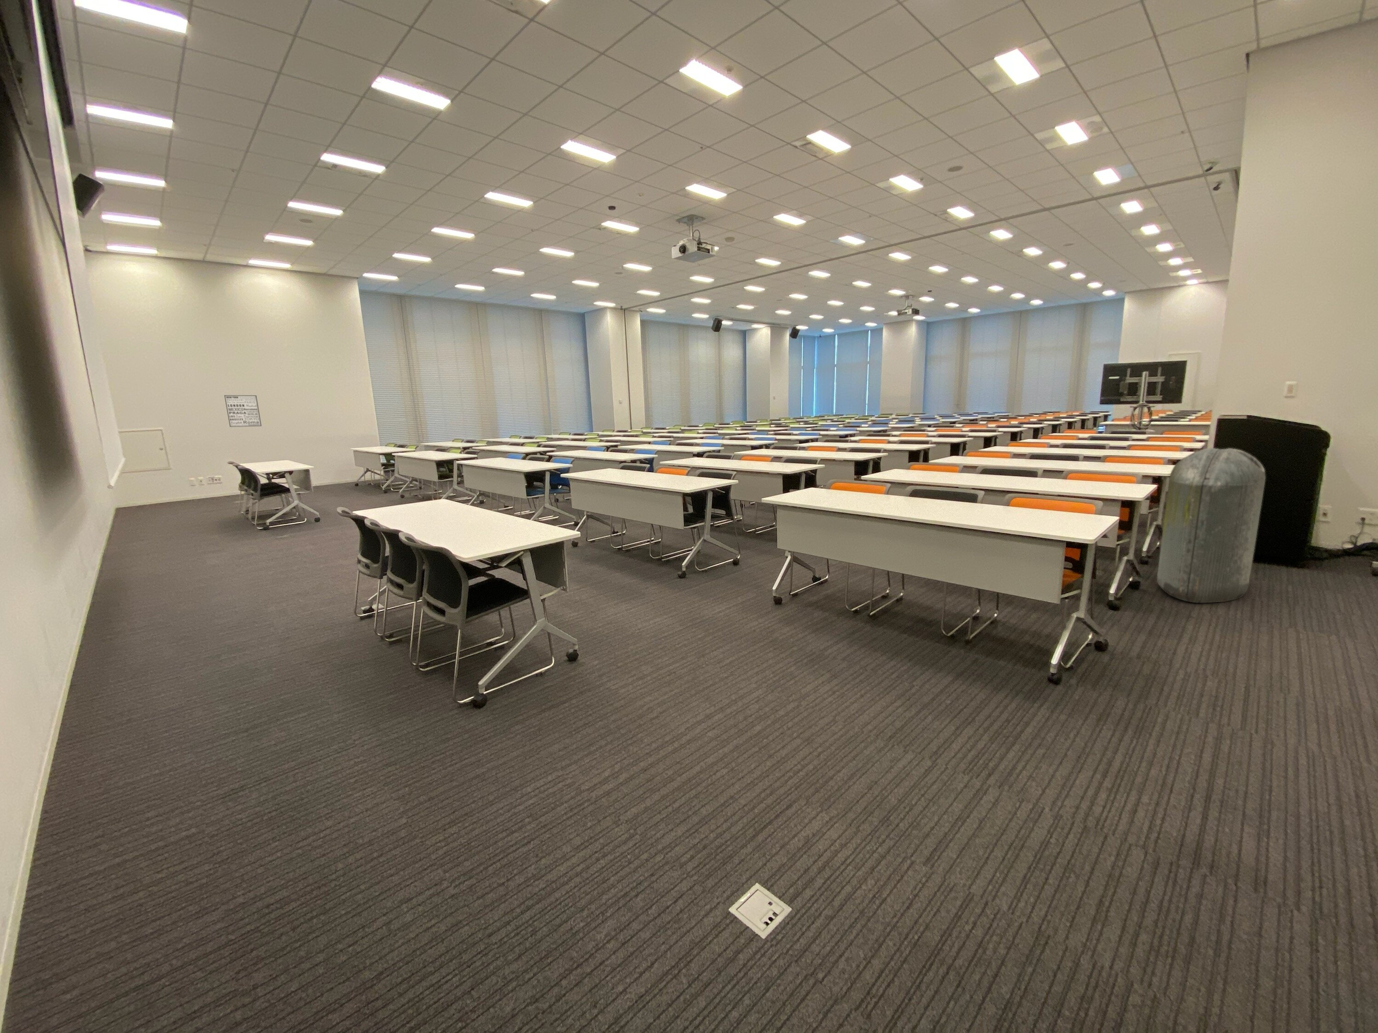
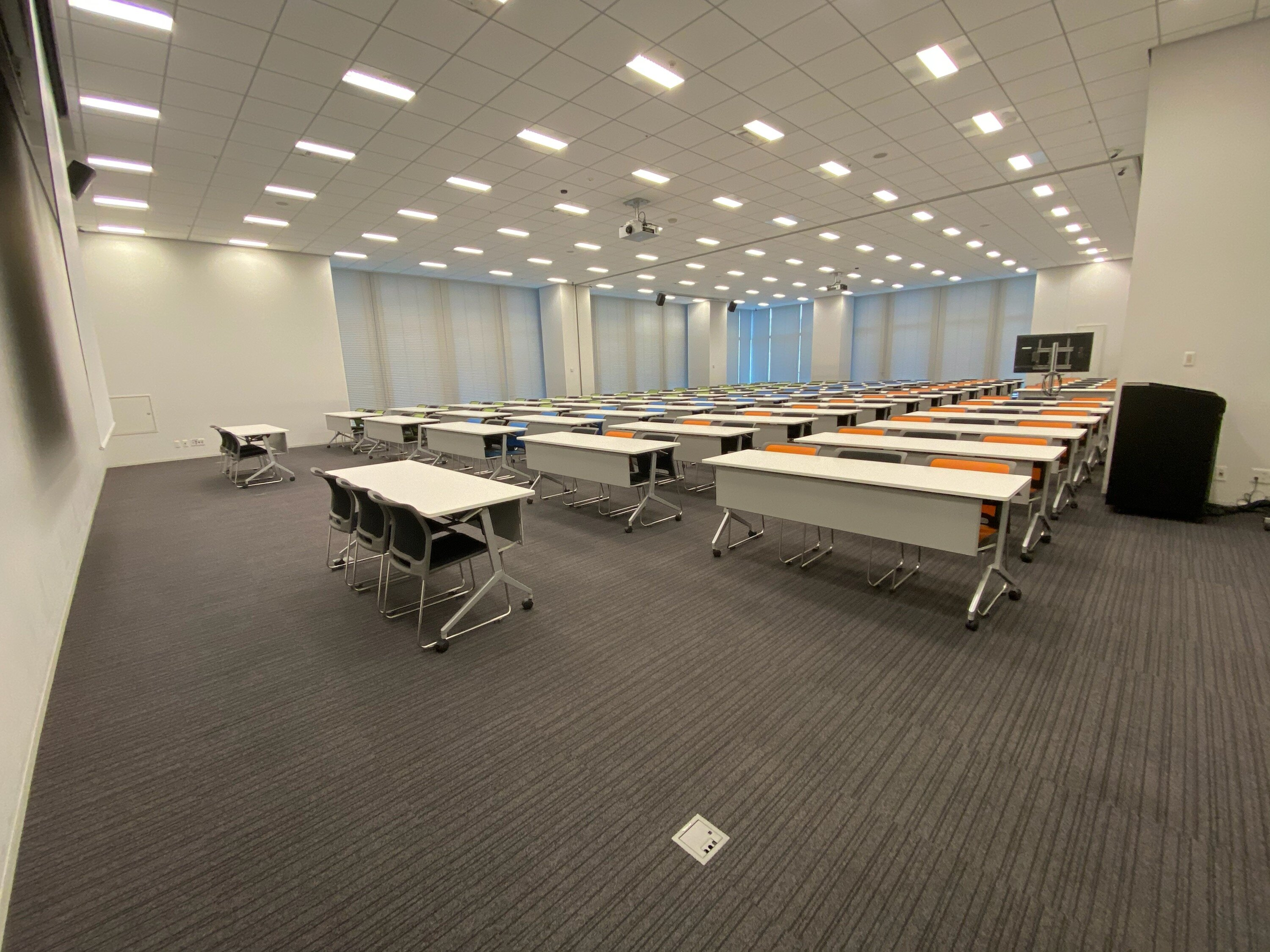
- wall art (243, 411)
- trash can (1210, 520)
